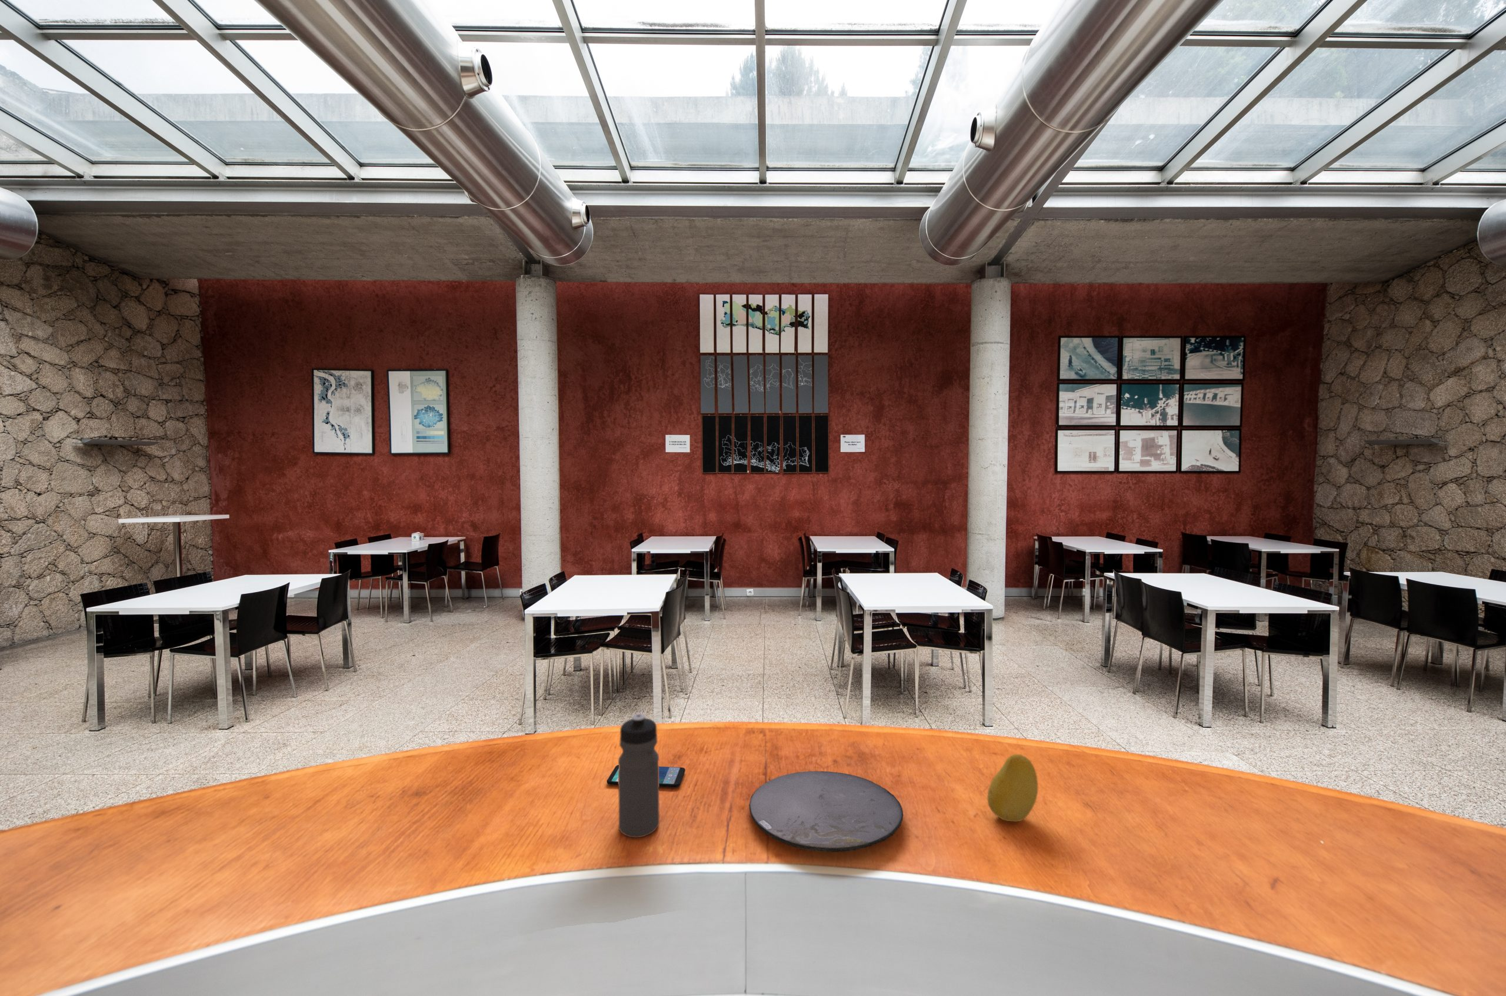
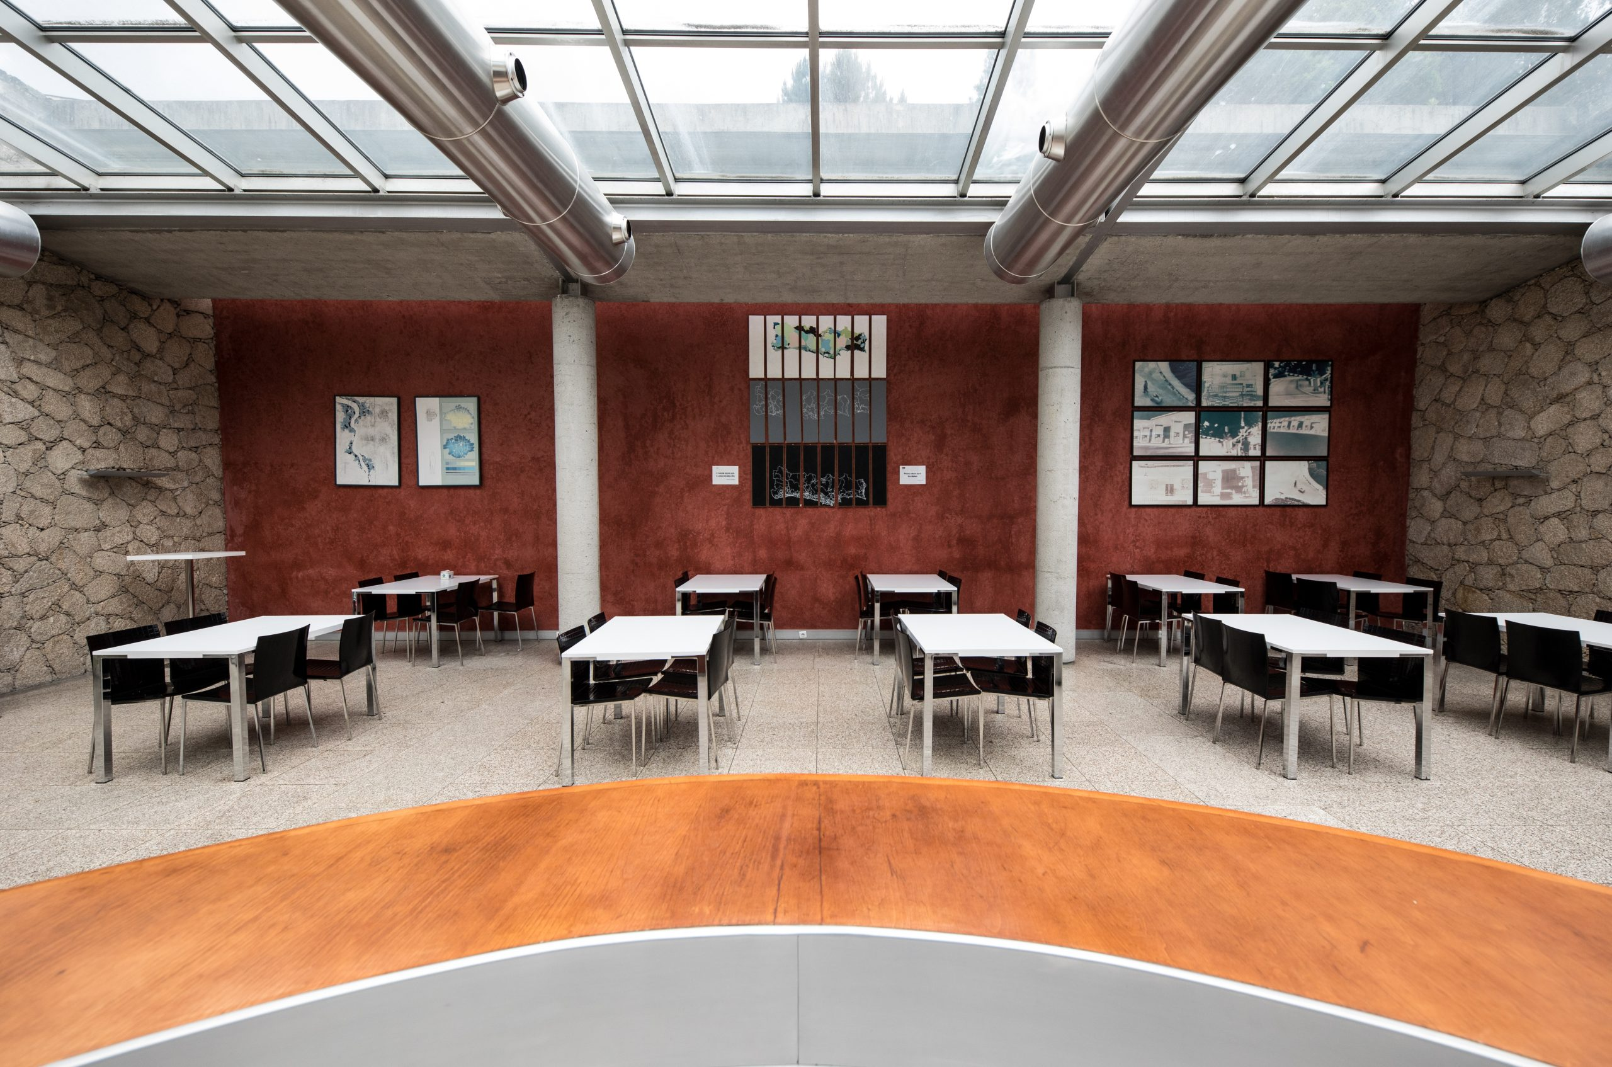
- smartphone (658, 776)
- plate (825, 806)
- water bottle (638, 770)
- fruit (1012, 786)
